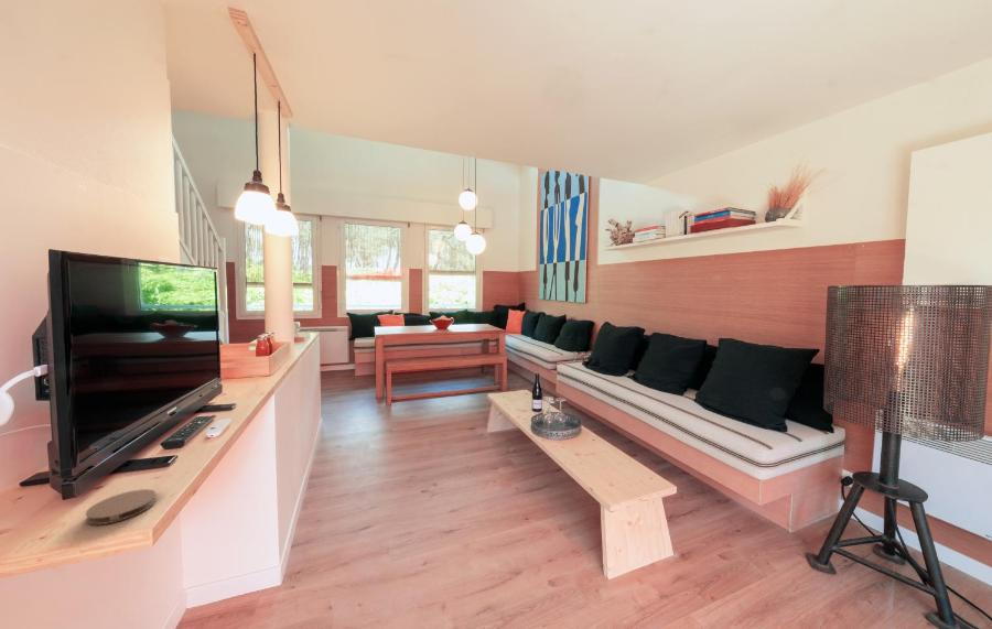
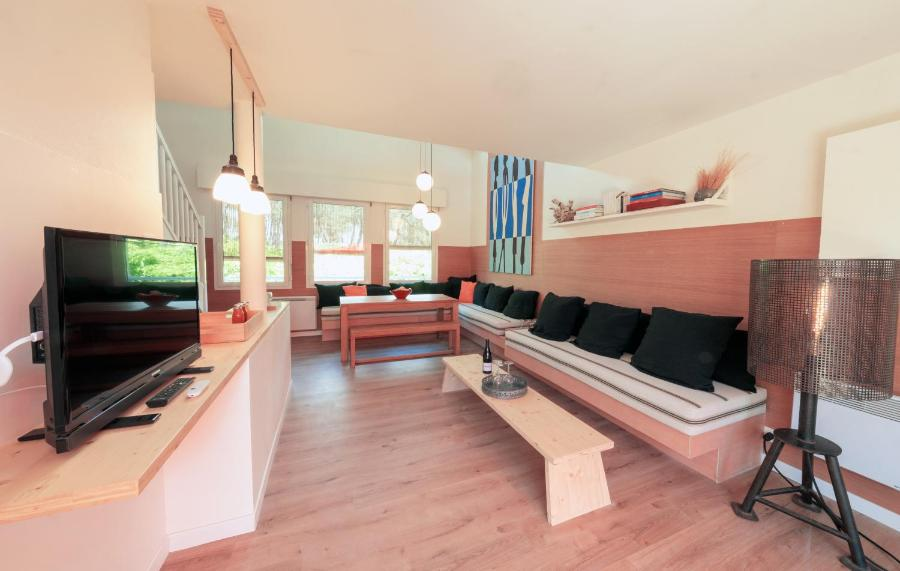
- coaster (122, 506)
